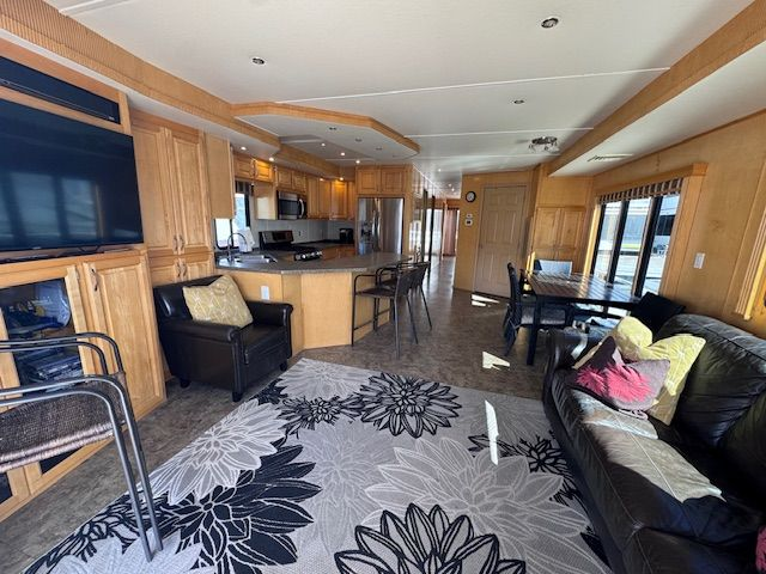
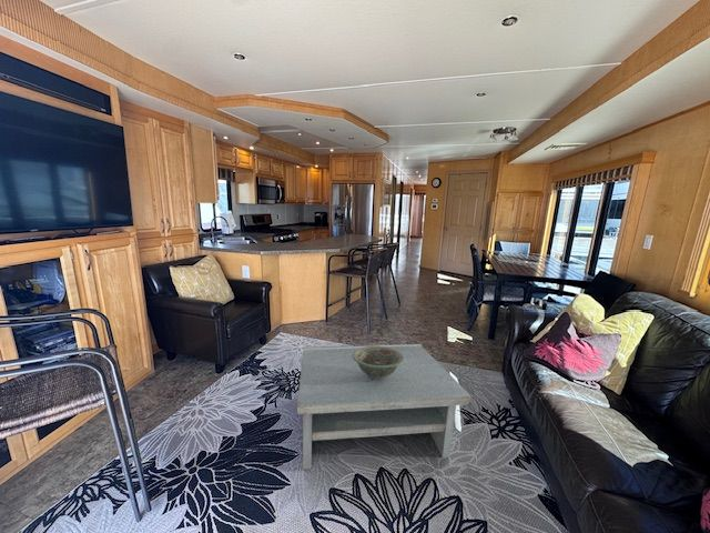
+ coffee table (372, 394)
+ decorative bowl (377, 368)
